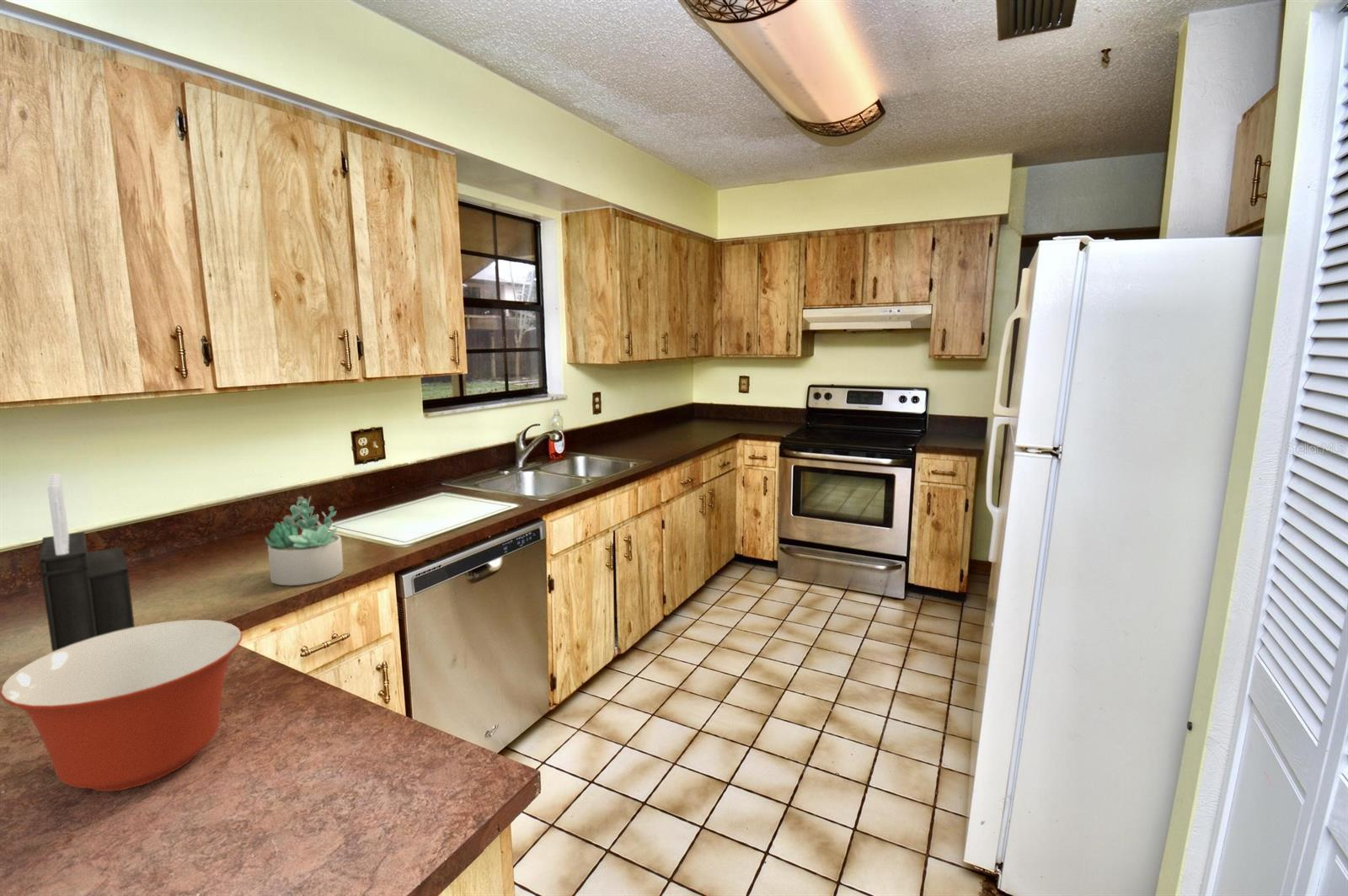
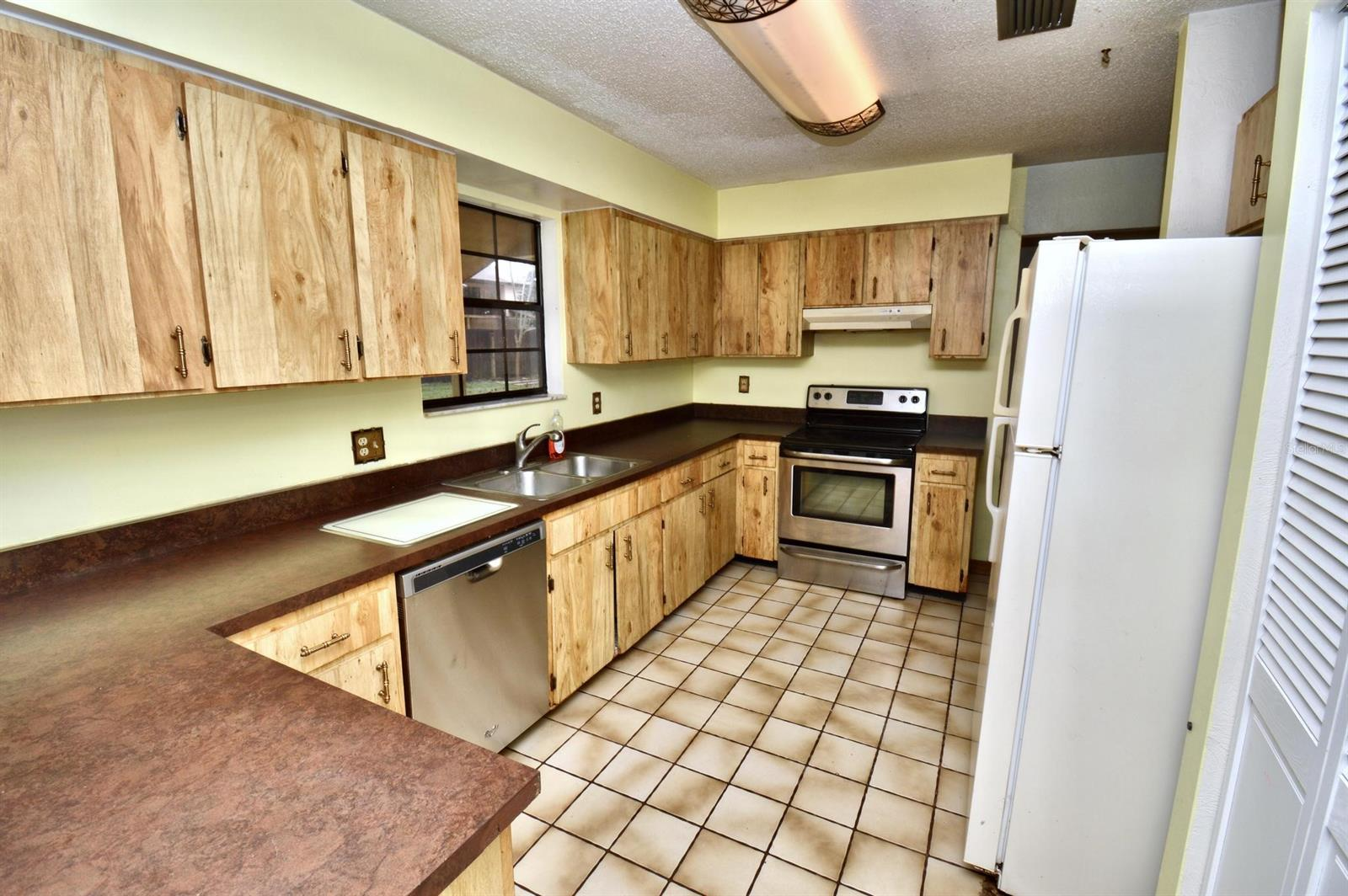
- mixing bowl (139, 709)
- knife block (95, 571)
- succulent plant (305, 536)
